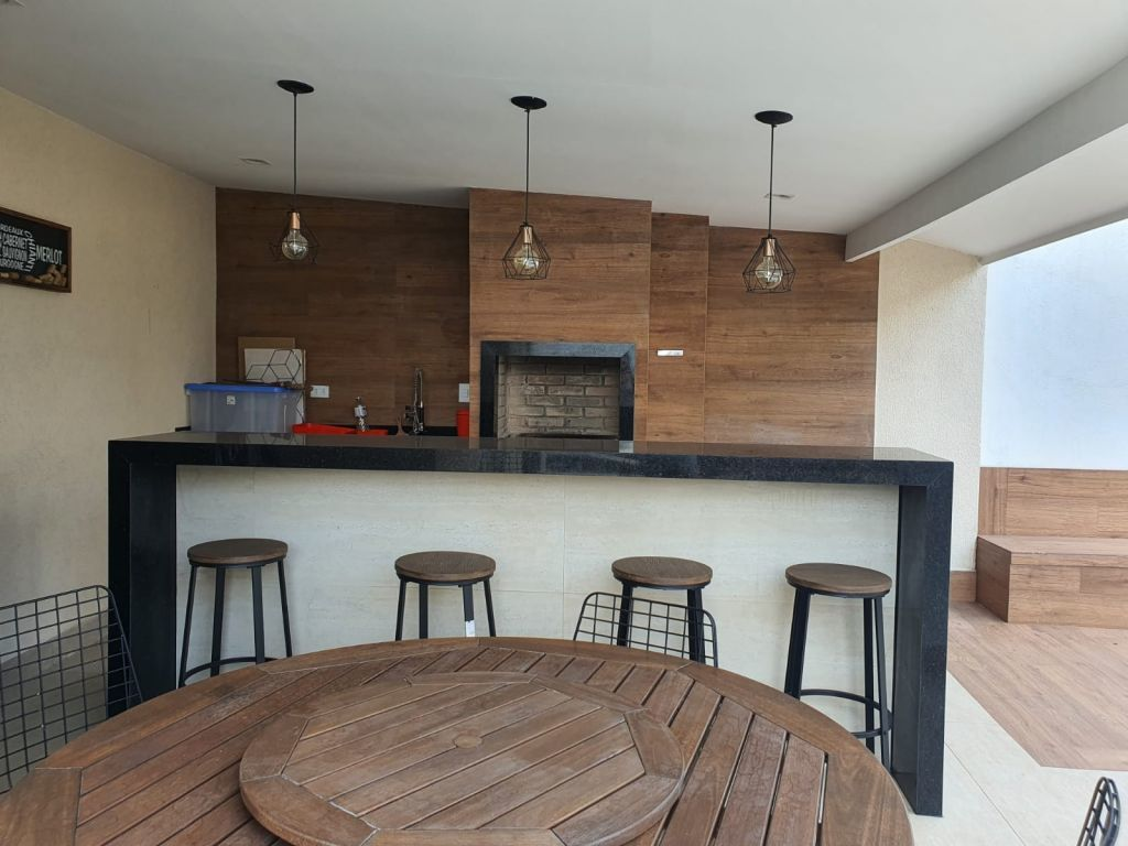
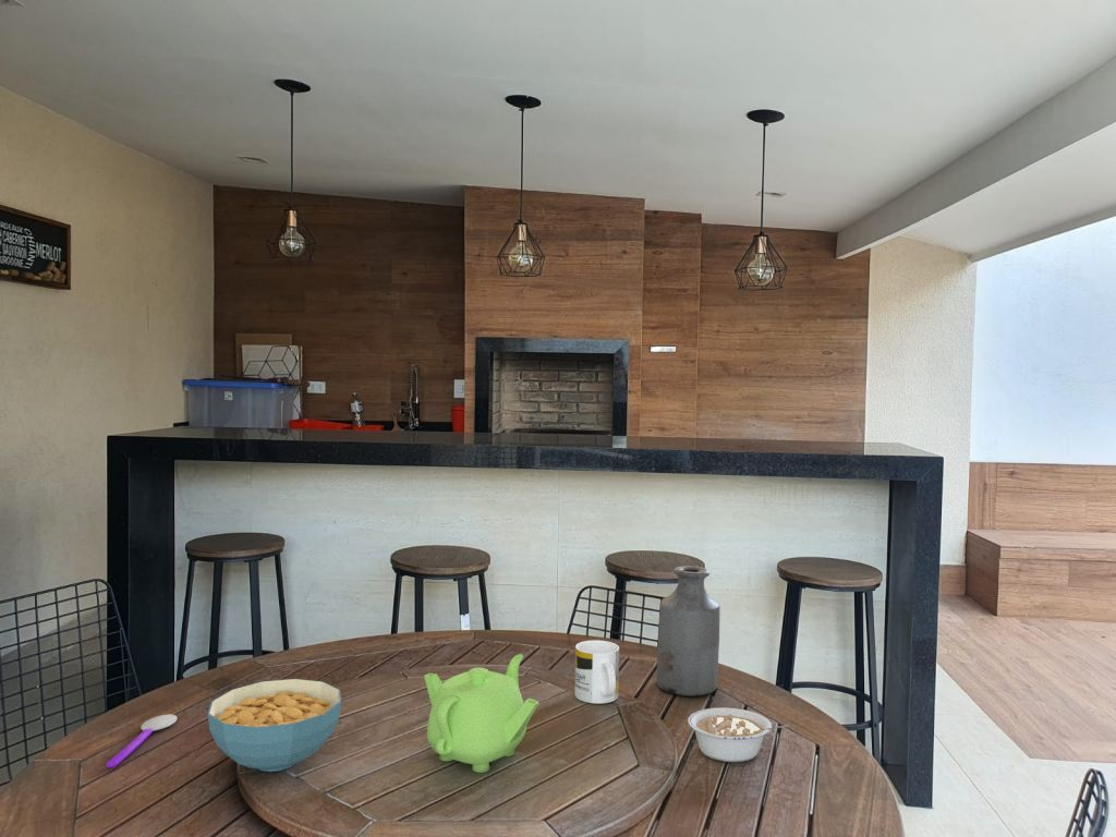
+ bottle (688, 628)
+ spoon (142, 736)
+ cereal bowl (276, 731)
+ teapot (484, 709)
+ legume (732, 732)
+ mug (598, 674)
